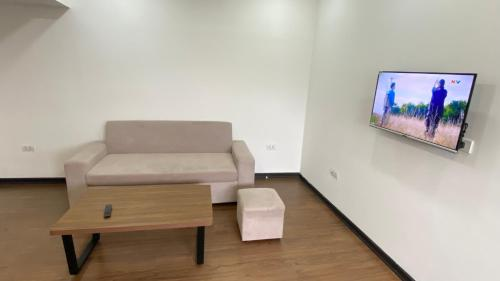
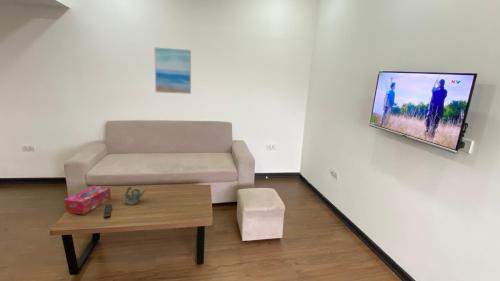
+ wall art (173, 71)
+ tissue box (88, 199)
+ teapot (136, 195)
